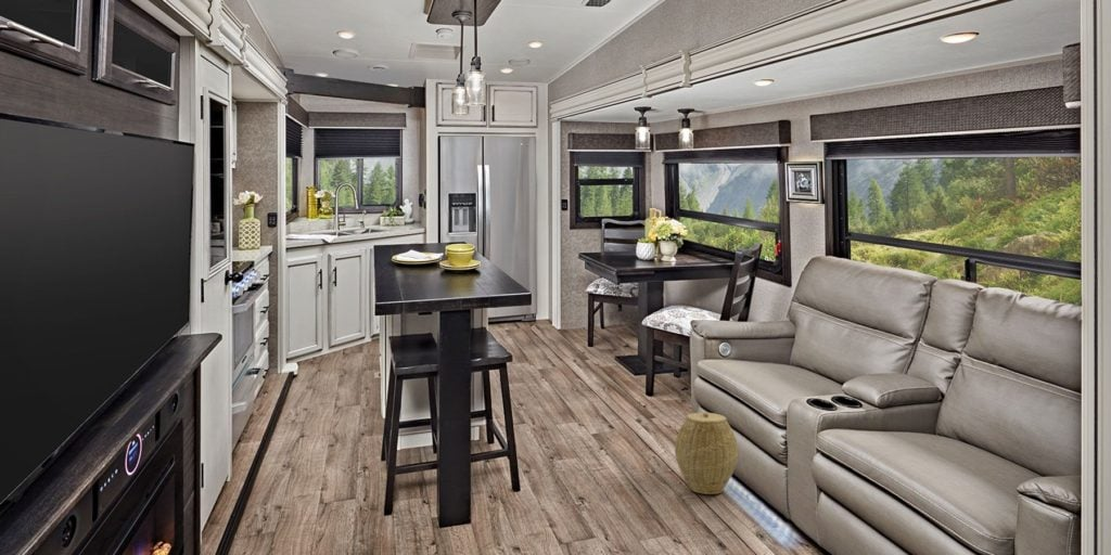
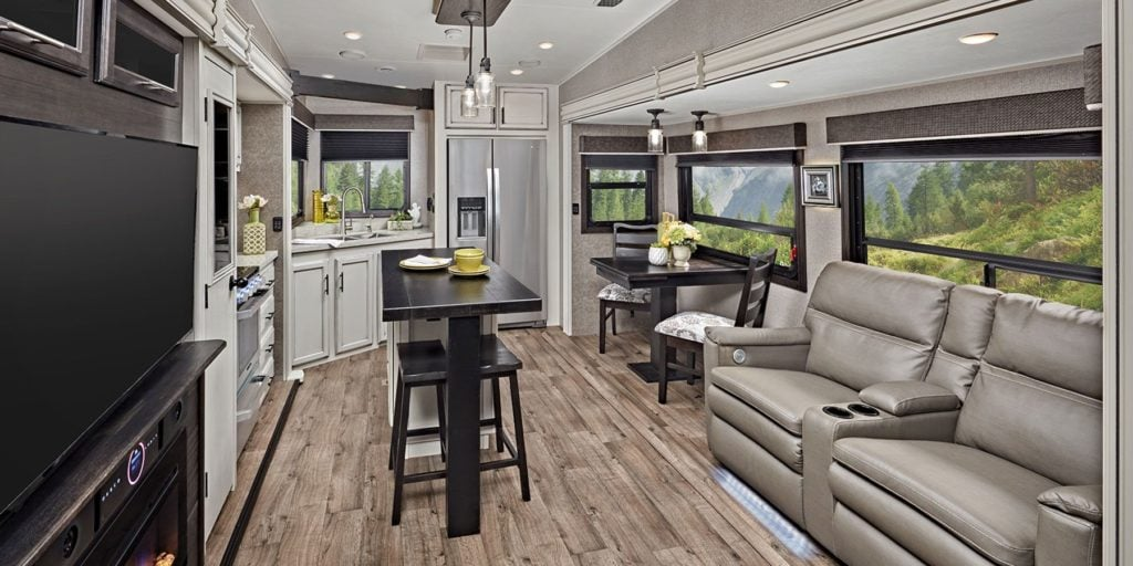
- woven basket (705, 450)
